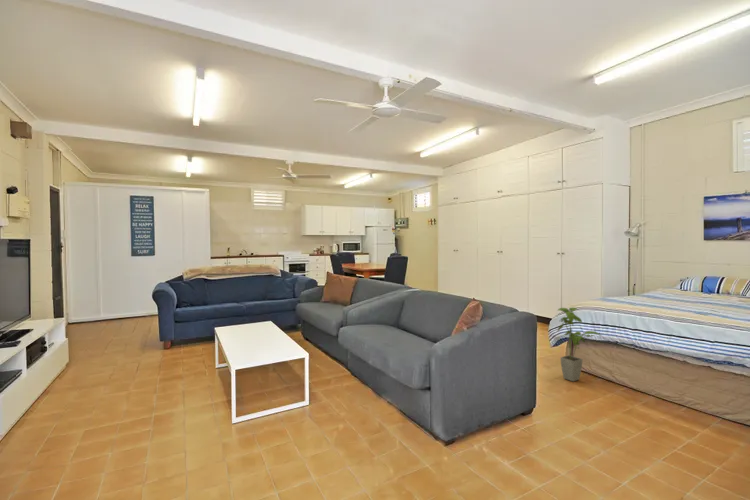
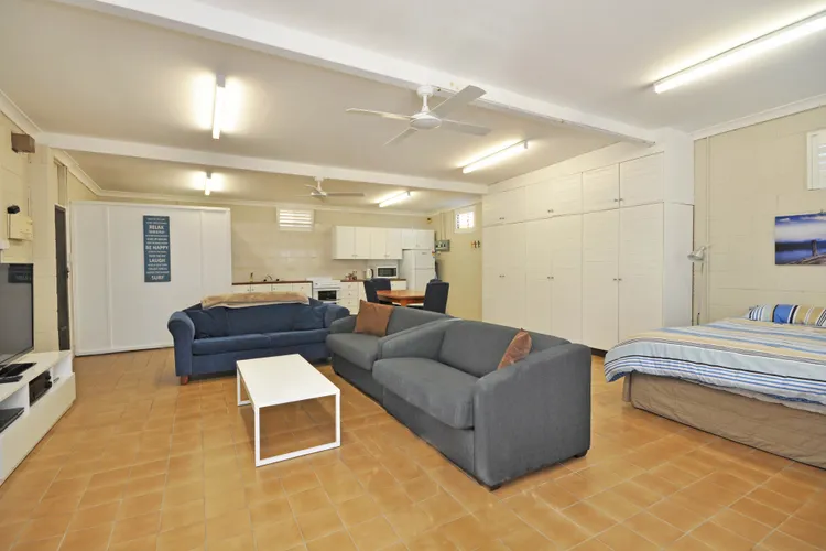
- house plant (574, 344)
